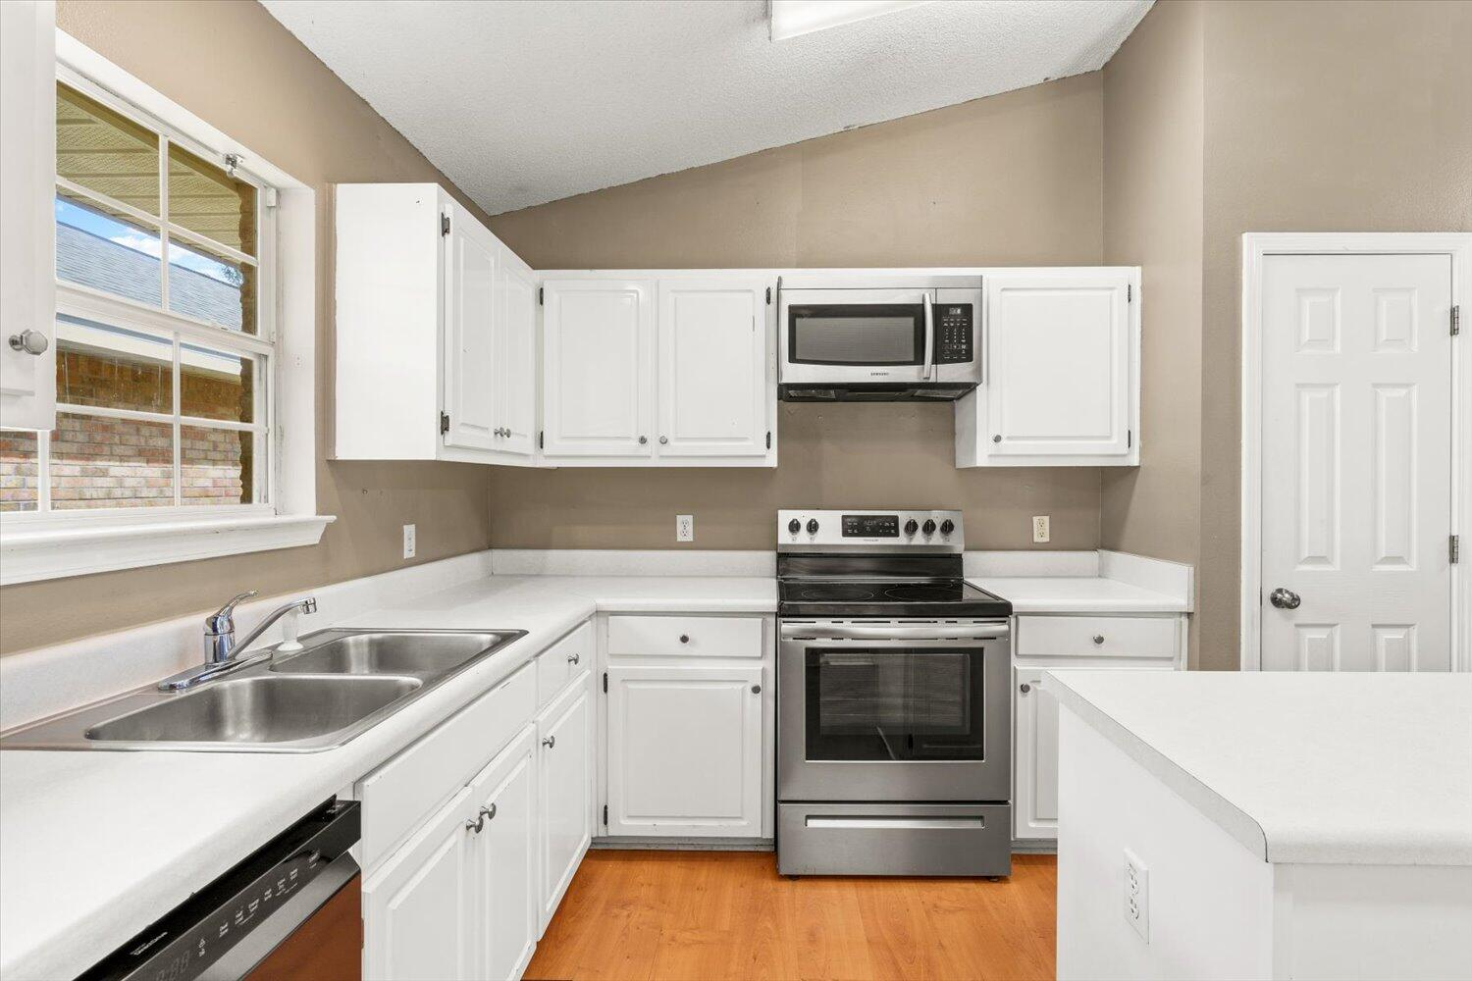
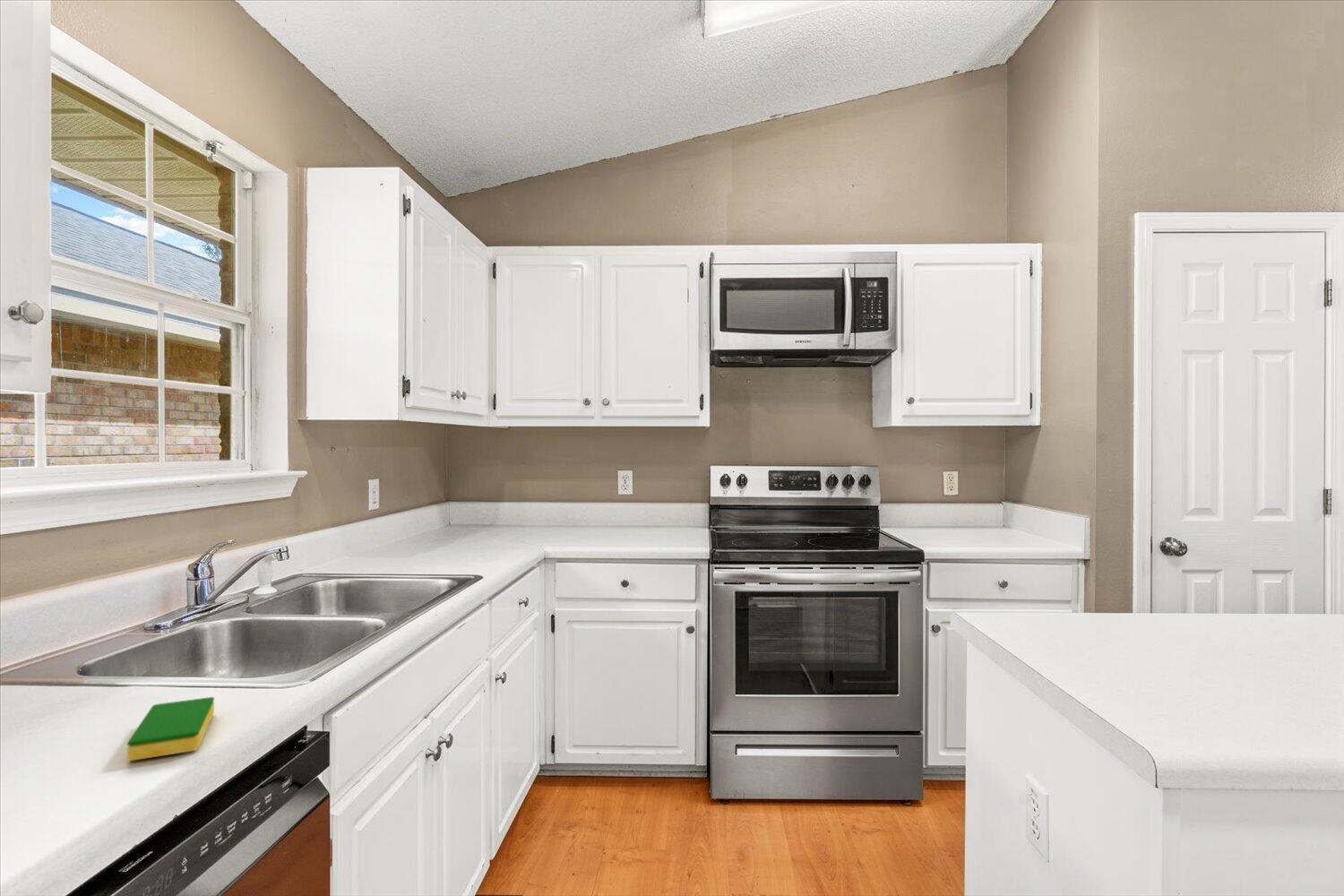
+ dish sponge (174, 726)
